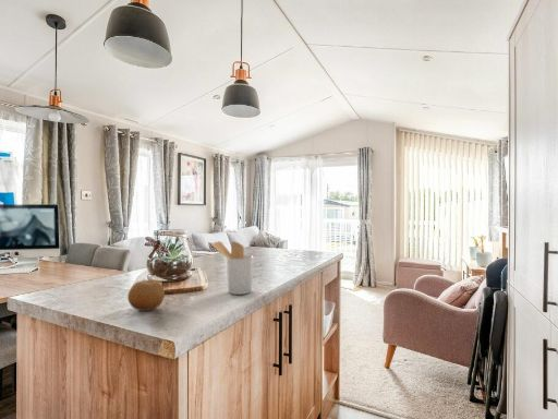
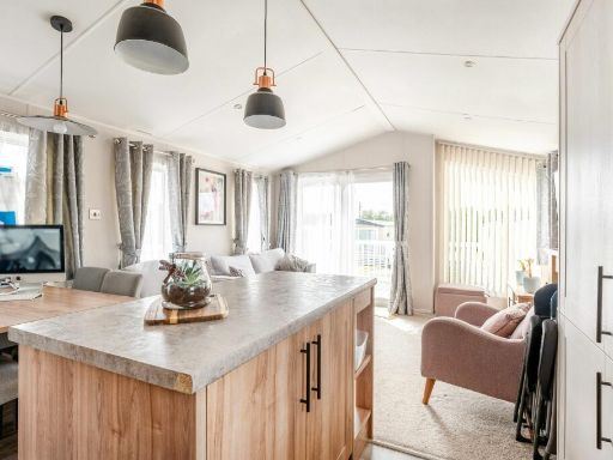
- utensil holder (232, 265)
- fruit (146, 295)
